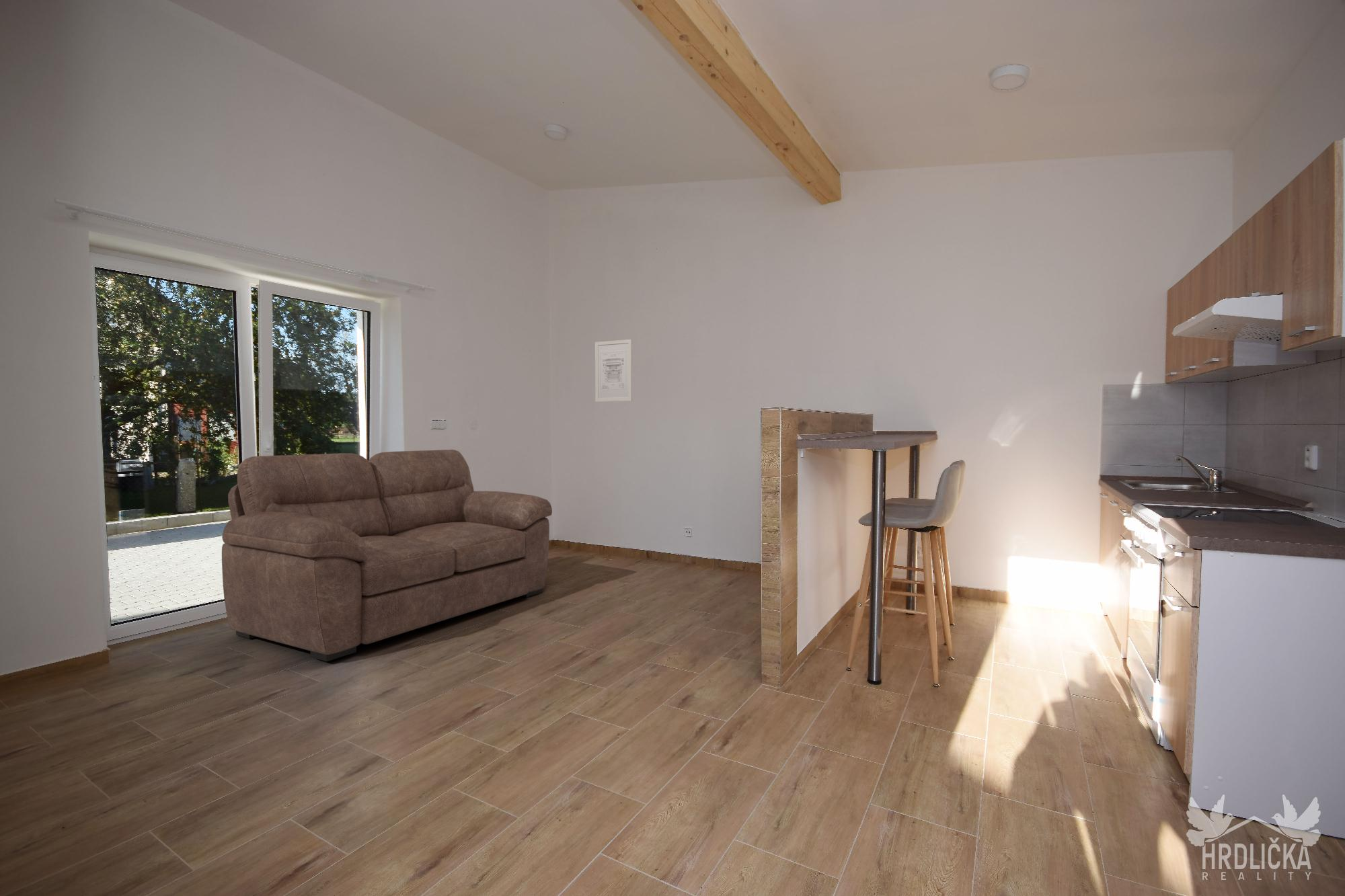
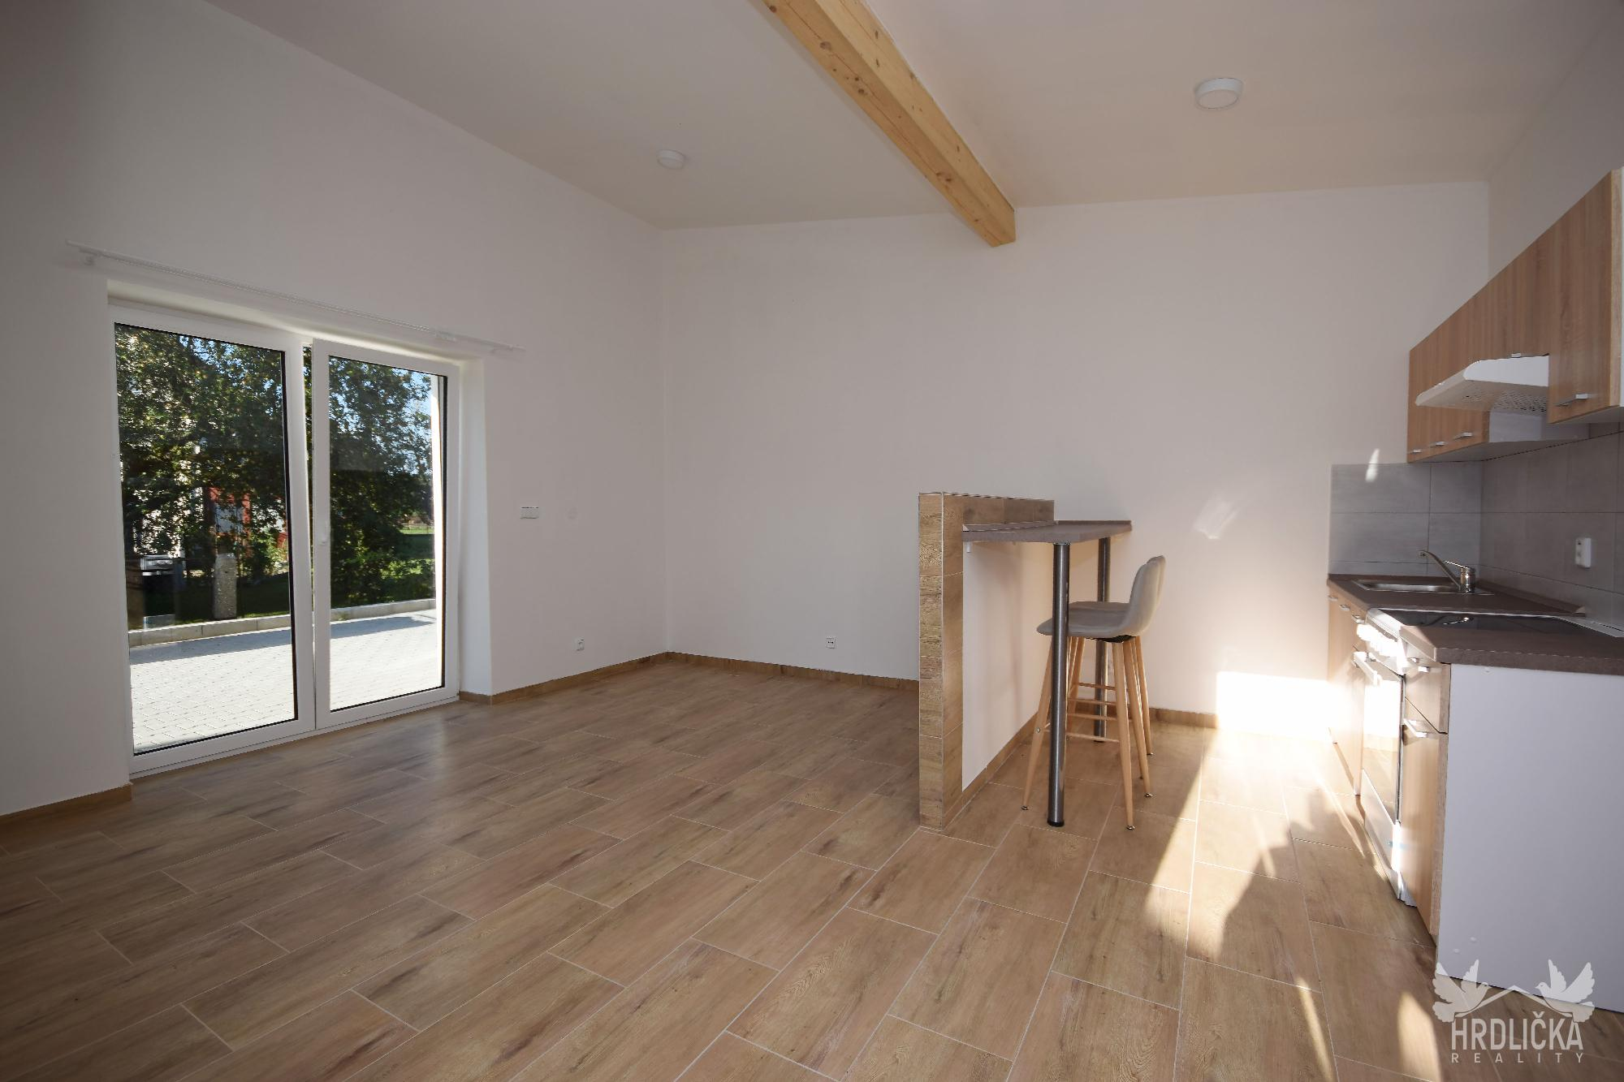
- wall art (613, 371)
- sofa (402, 532)
